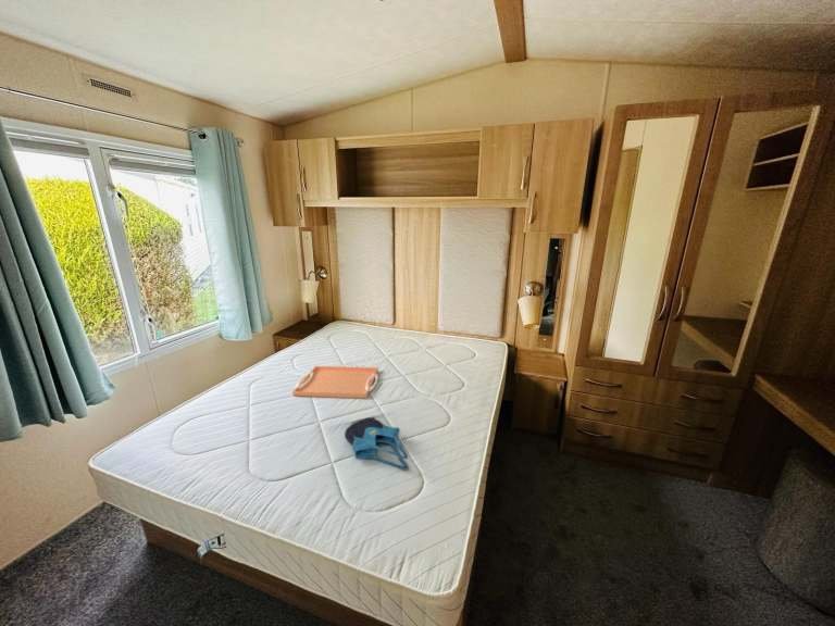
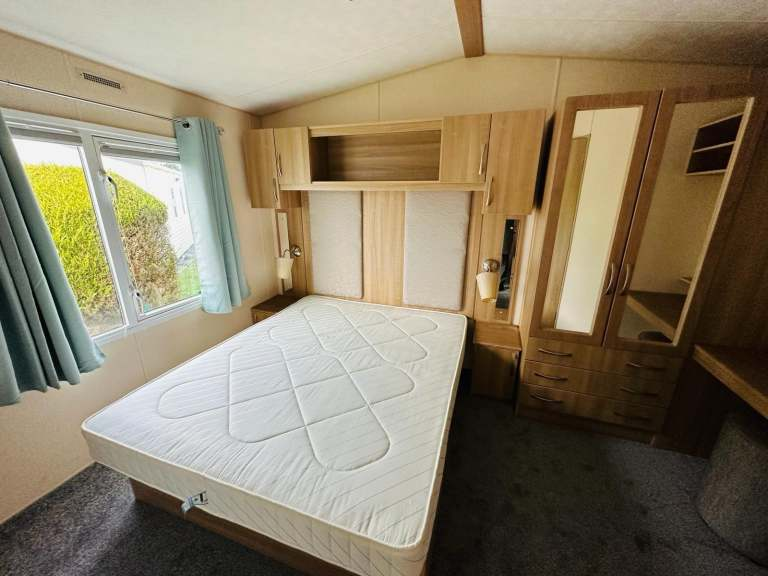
- tote bag (379, 441)
- serving tray (338, 380)
